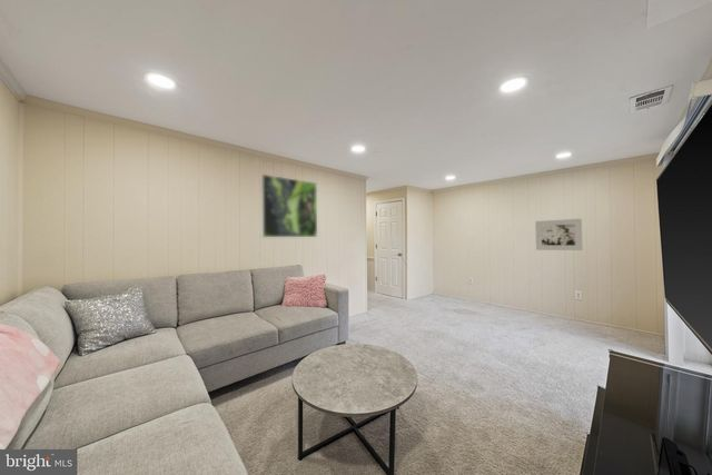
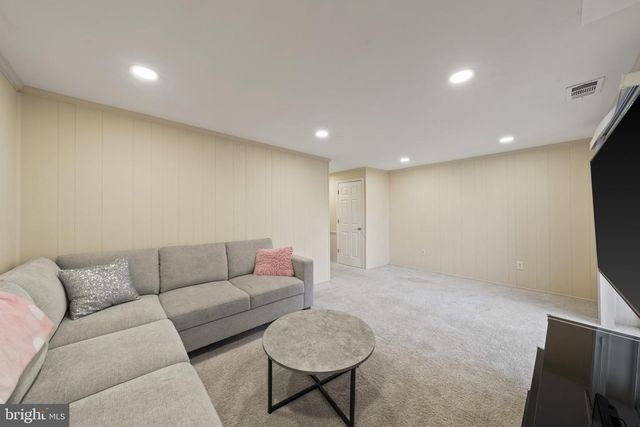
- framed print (290, 208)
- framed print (557, 235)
